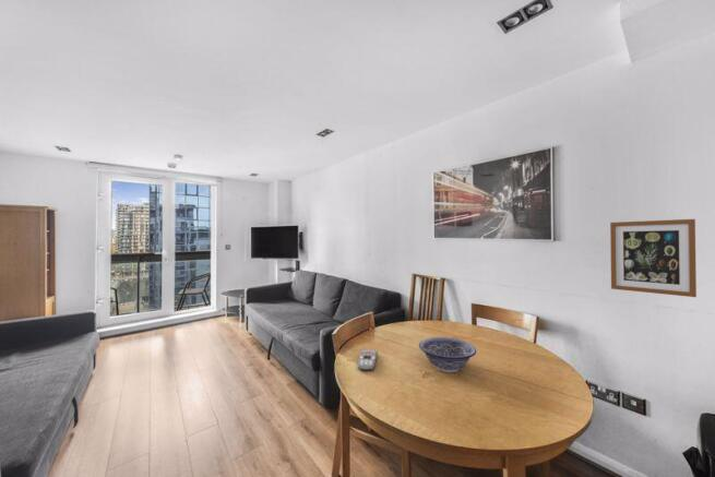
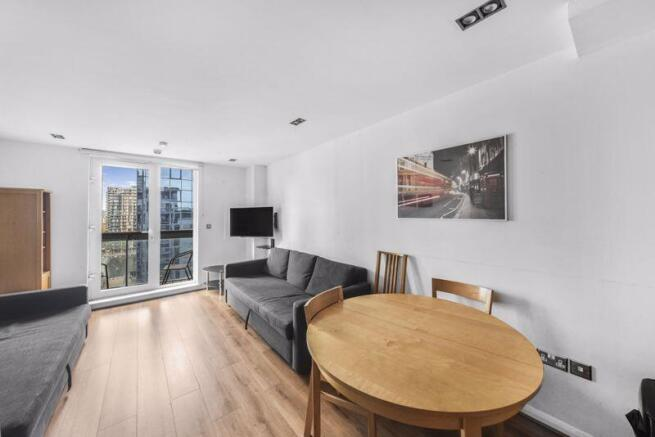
- decorative bowl (446, 357)
- remote control (367, 359)
- wall art (650, 257)
